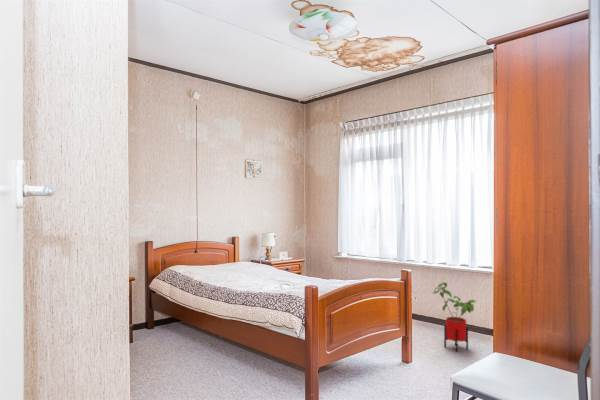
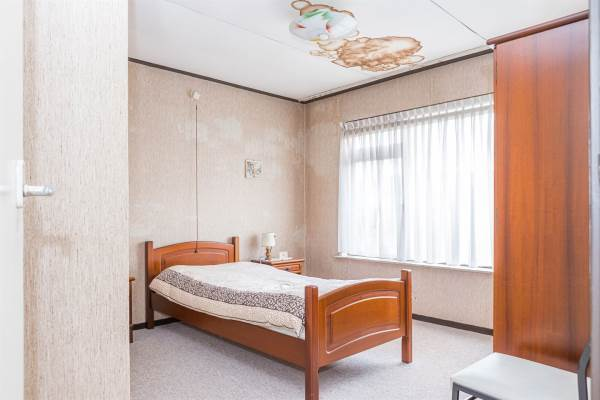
- house plant (452, 316)
